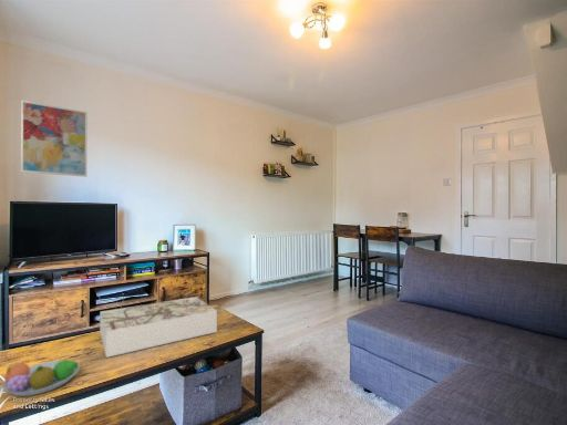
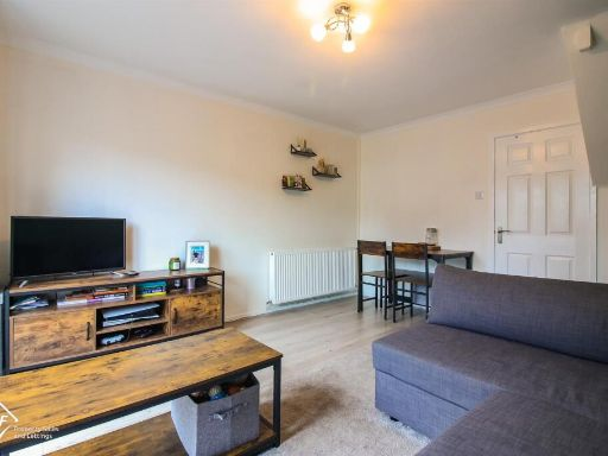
- fruit bowl (44, 369)
- board game (158, 321)
- wall art (55, 141)
